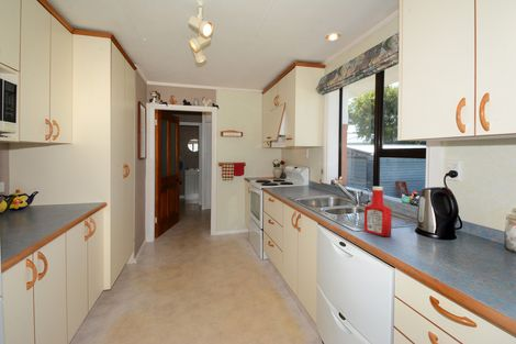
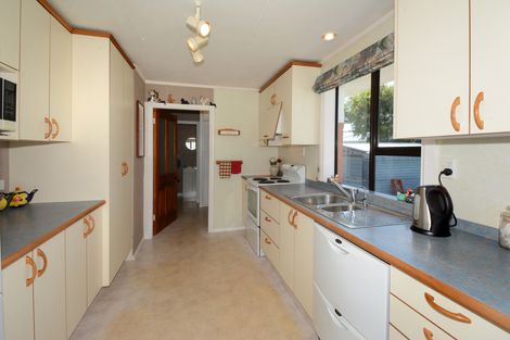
- soap bottle (377, 210)
